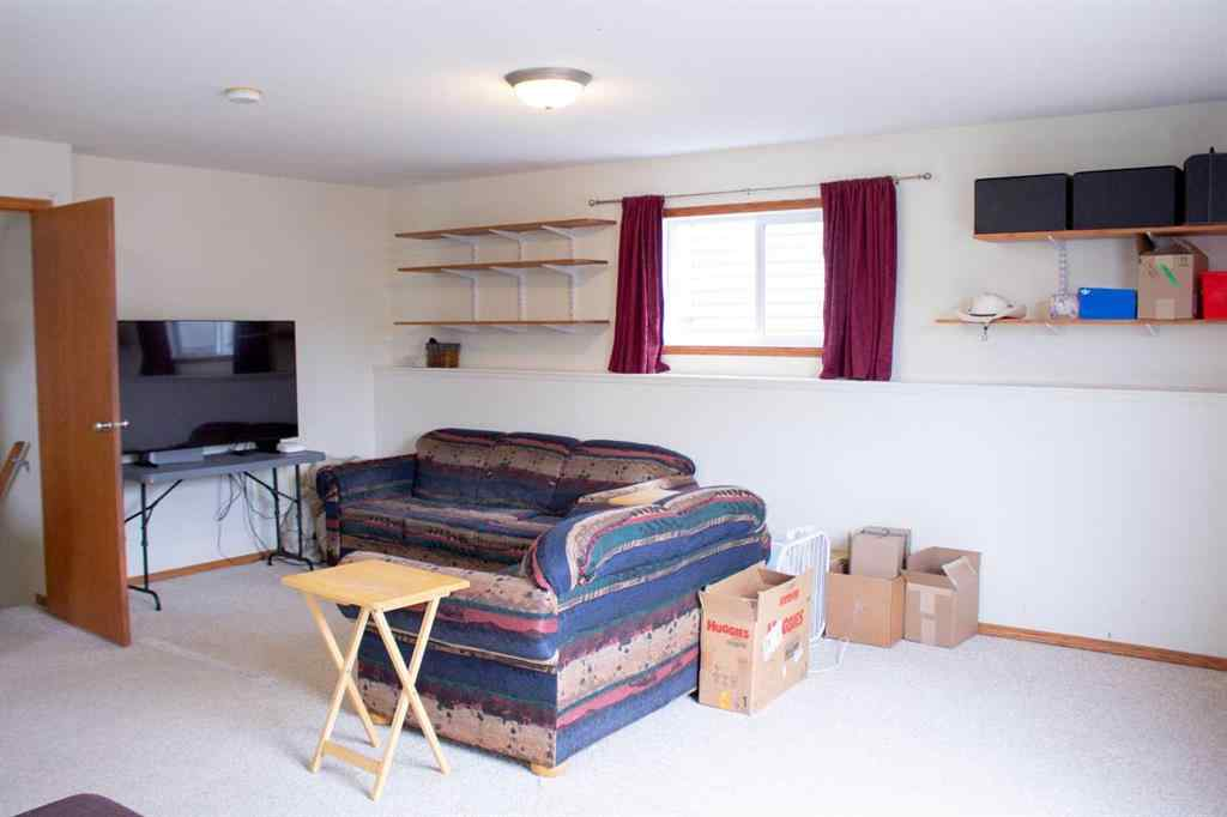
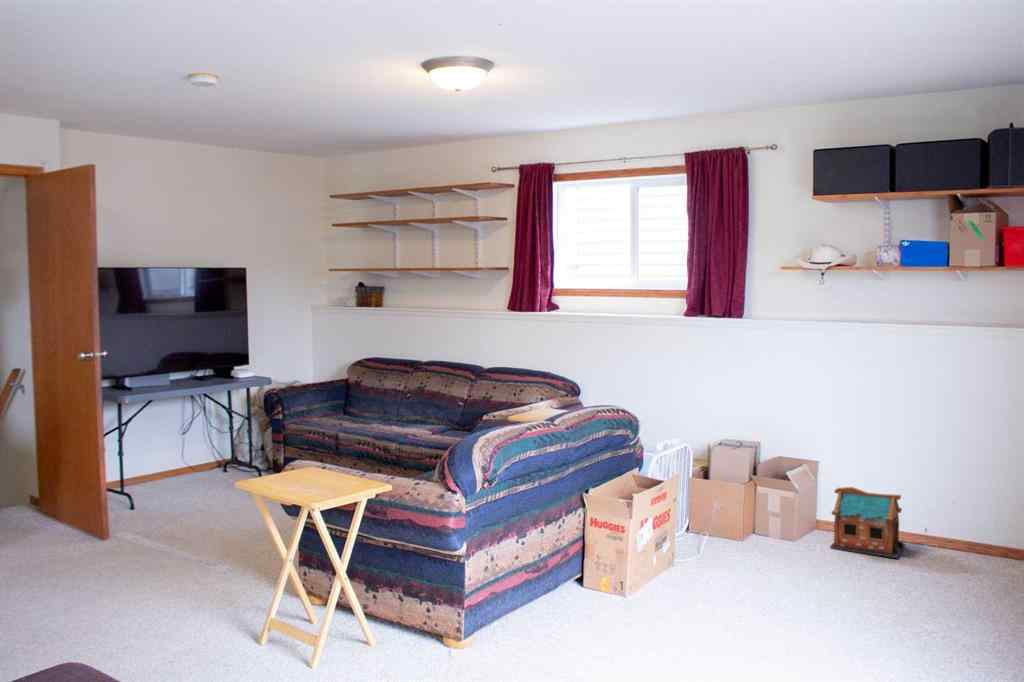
+ toy house (867, 518)
